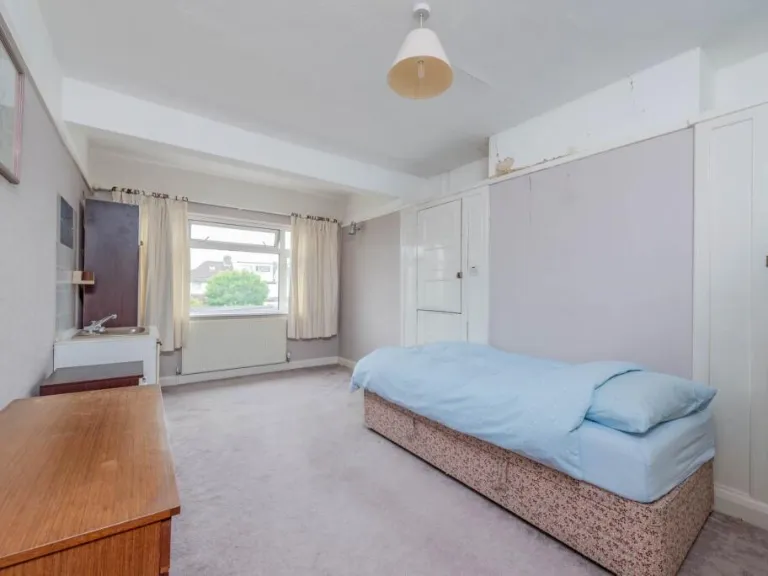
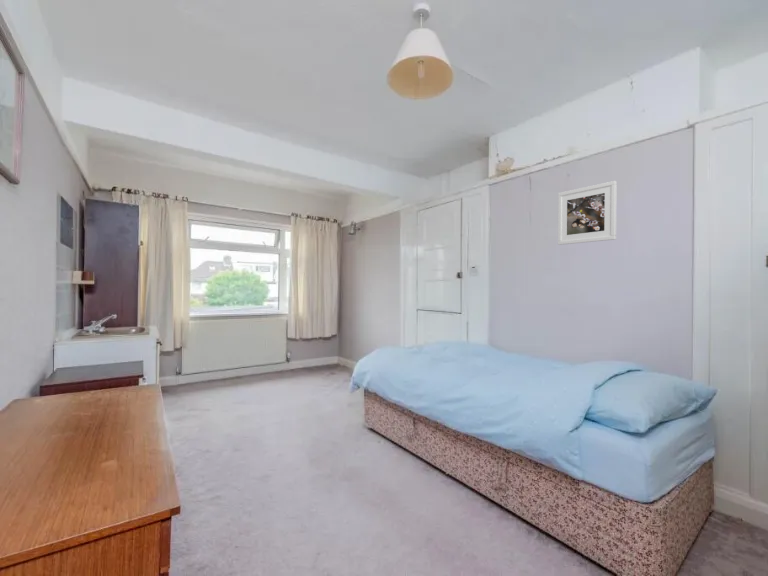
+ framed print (585, 214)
